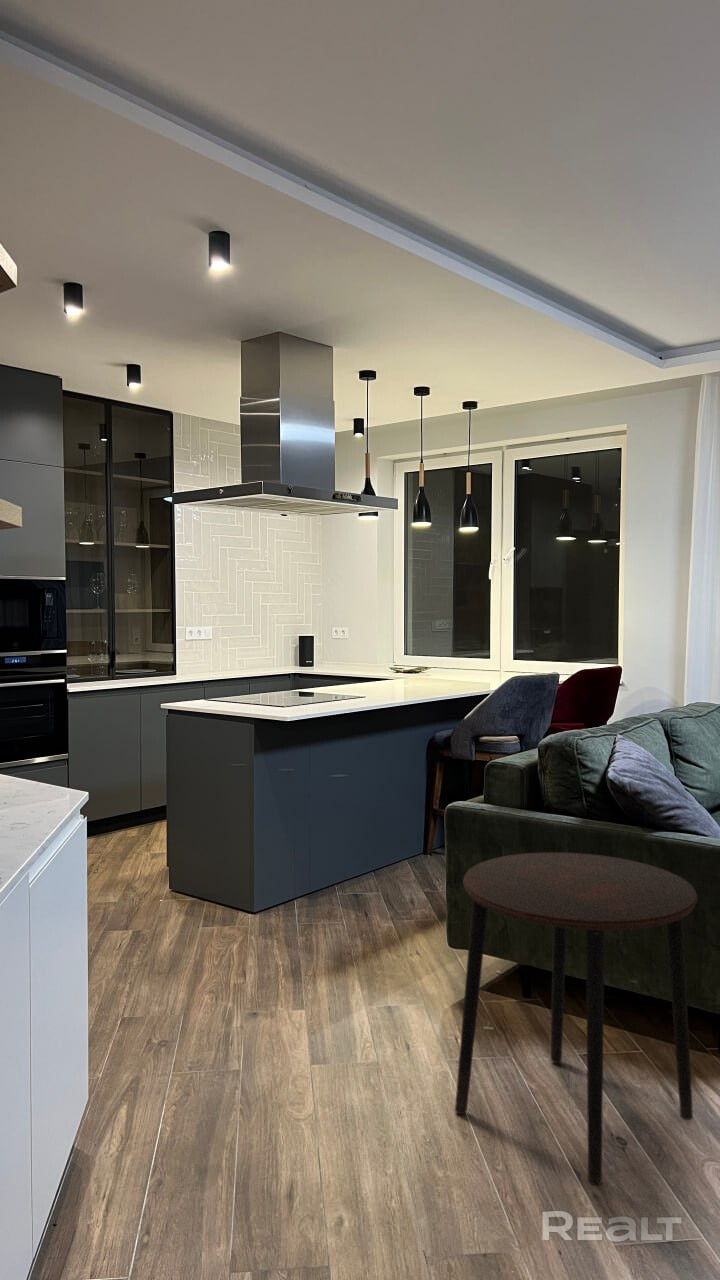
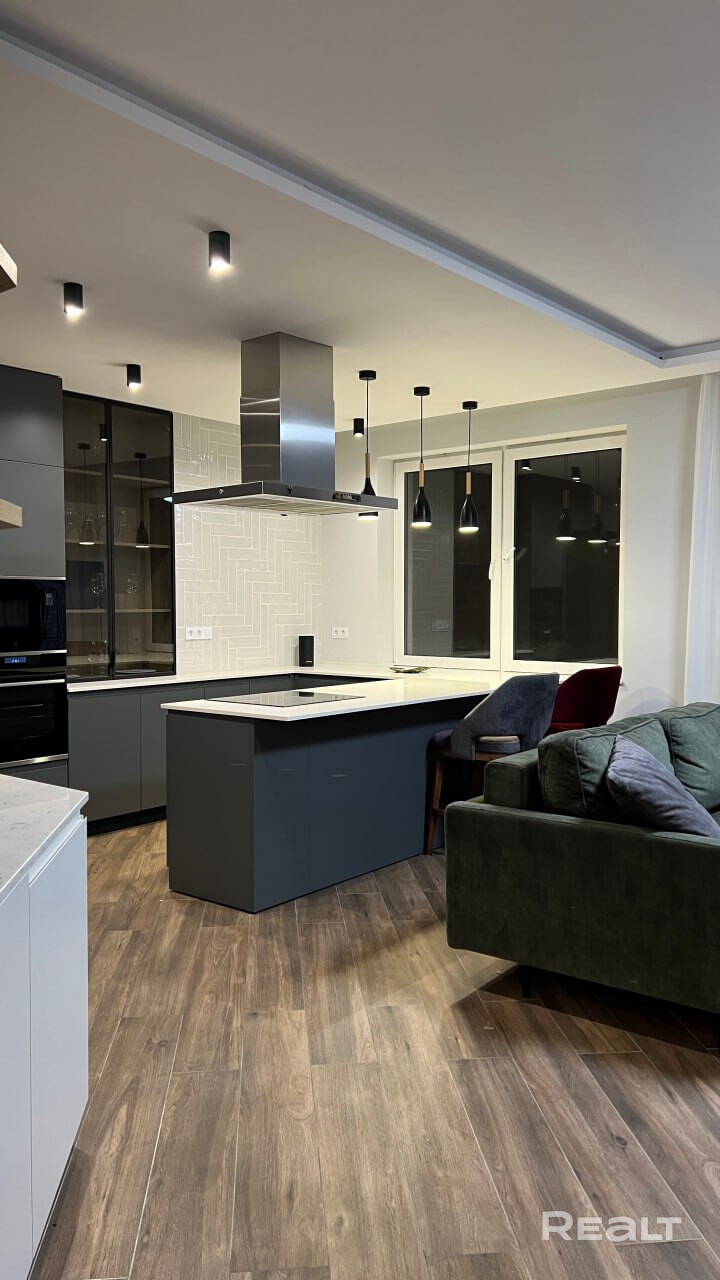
- side table (586, 995)
